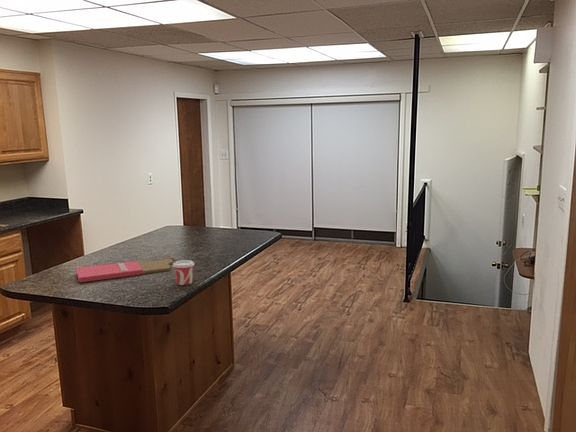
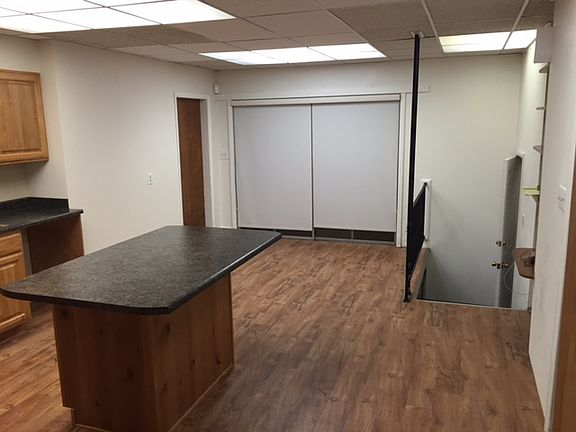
- cup (183, 272)
- cutting board (130, 267)
